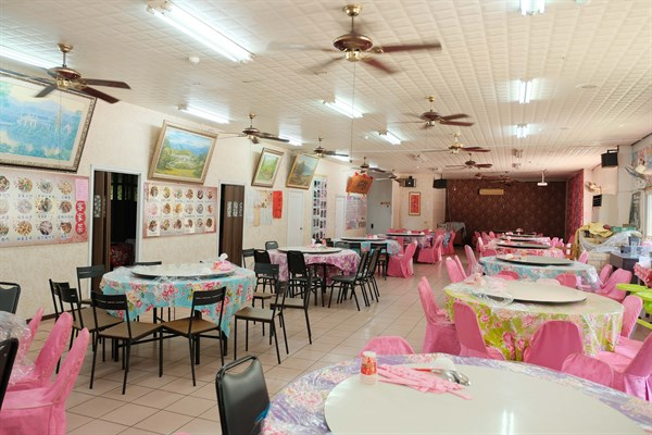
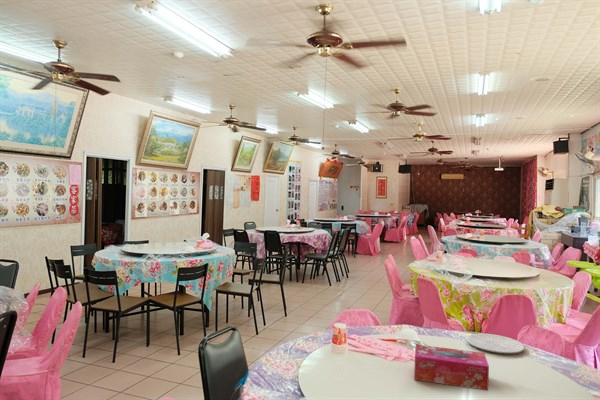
+ tissue box (449, 366)
+ plate (494, 343)
